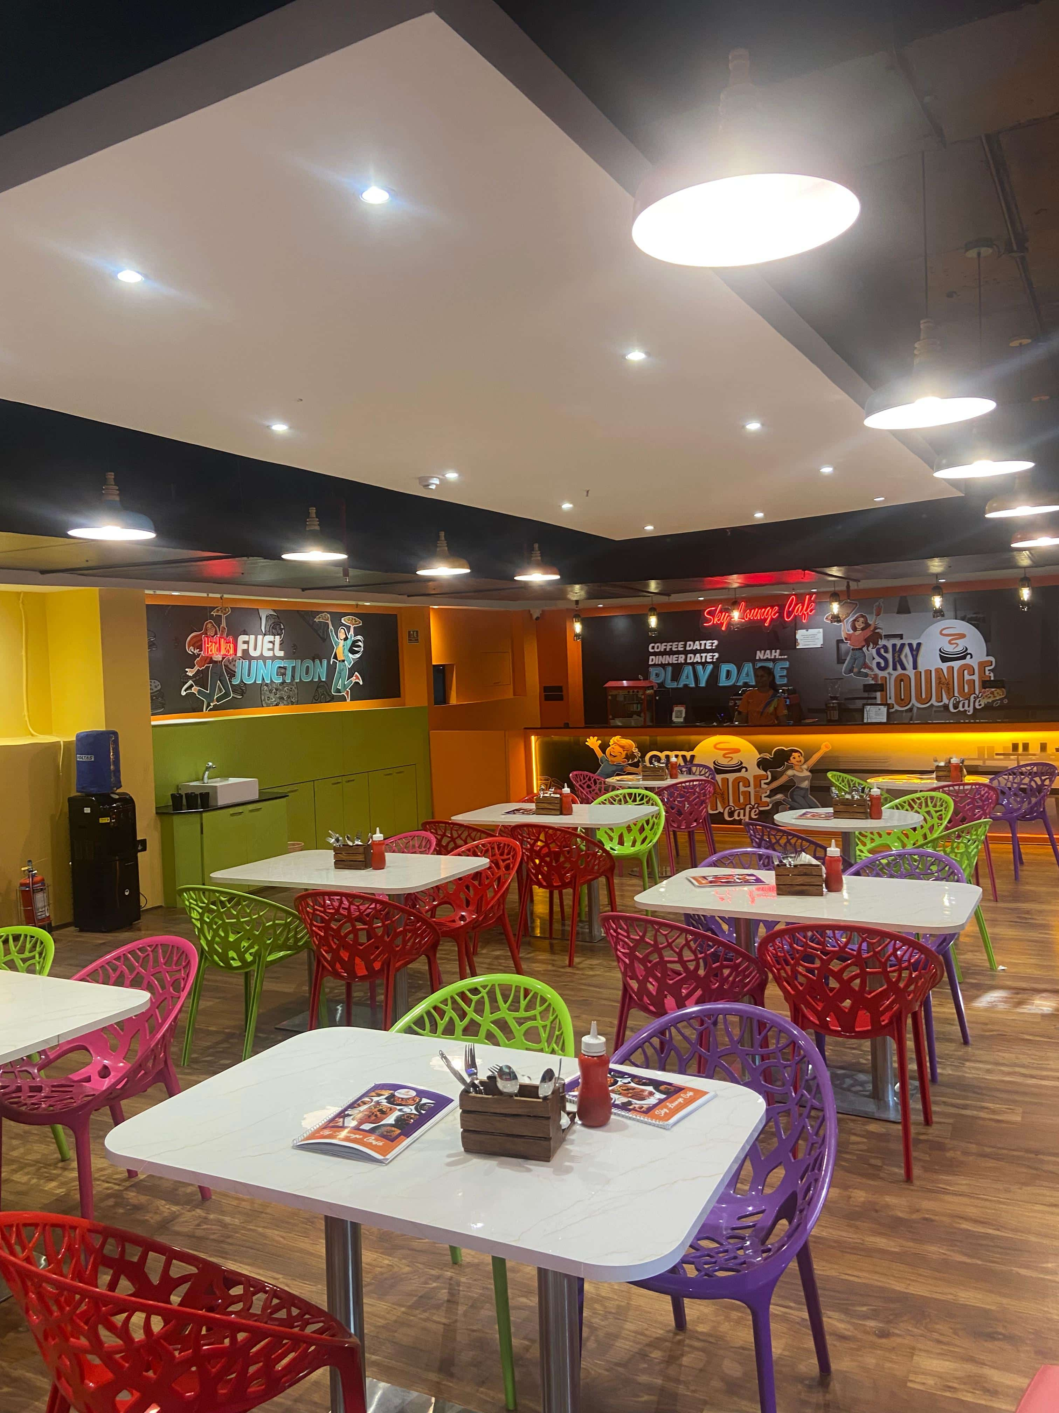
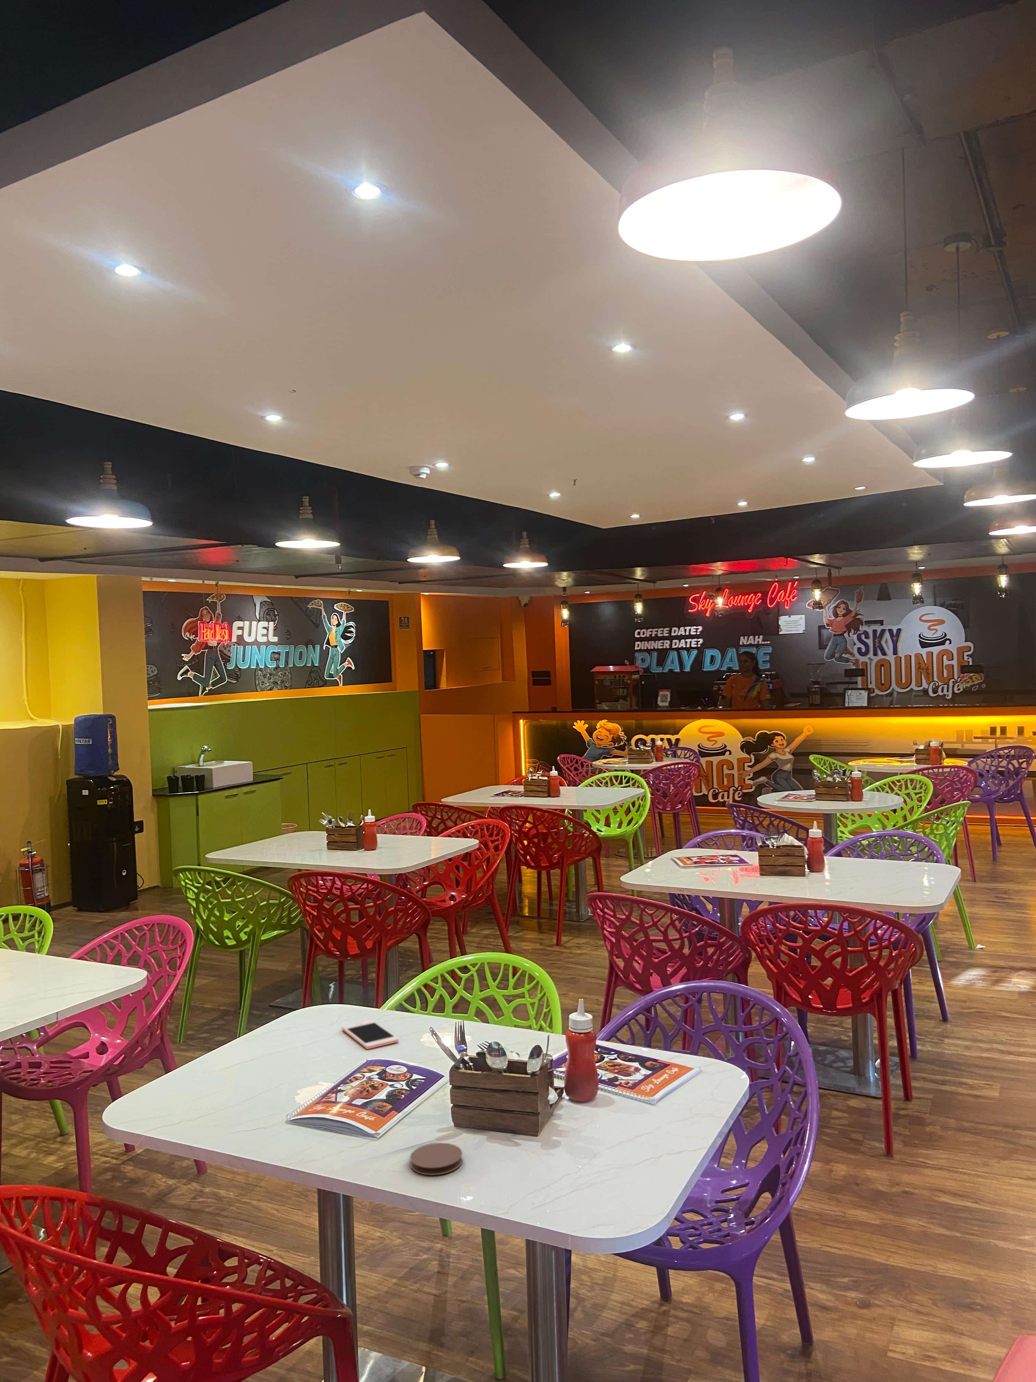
+ coaster (436, 1158)
+ cell phone (370, 1034)
